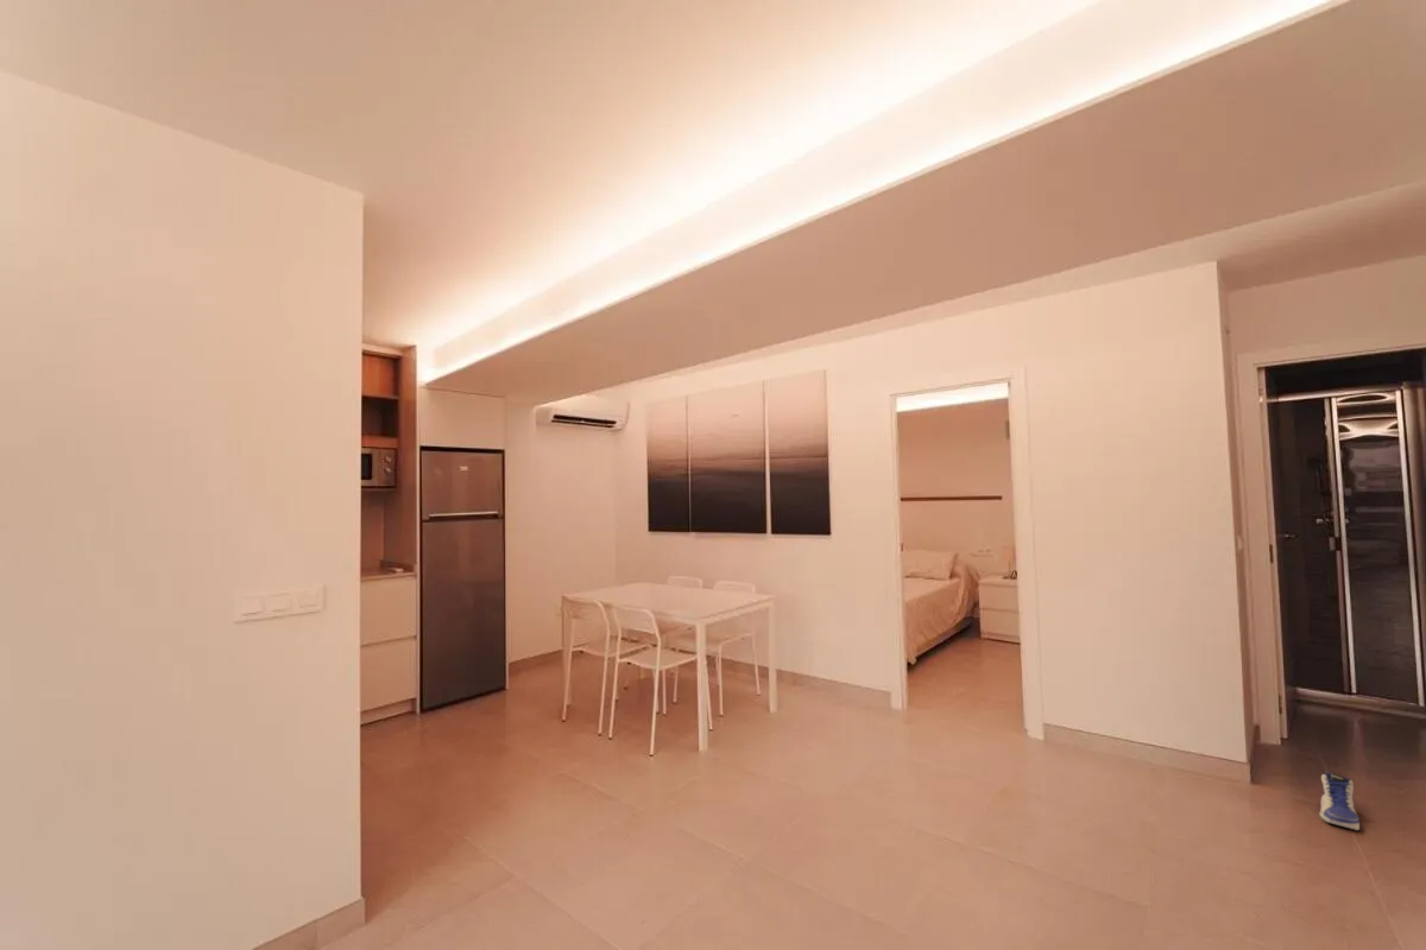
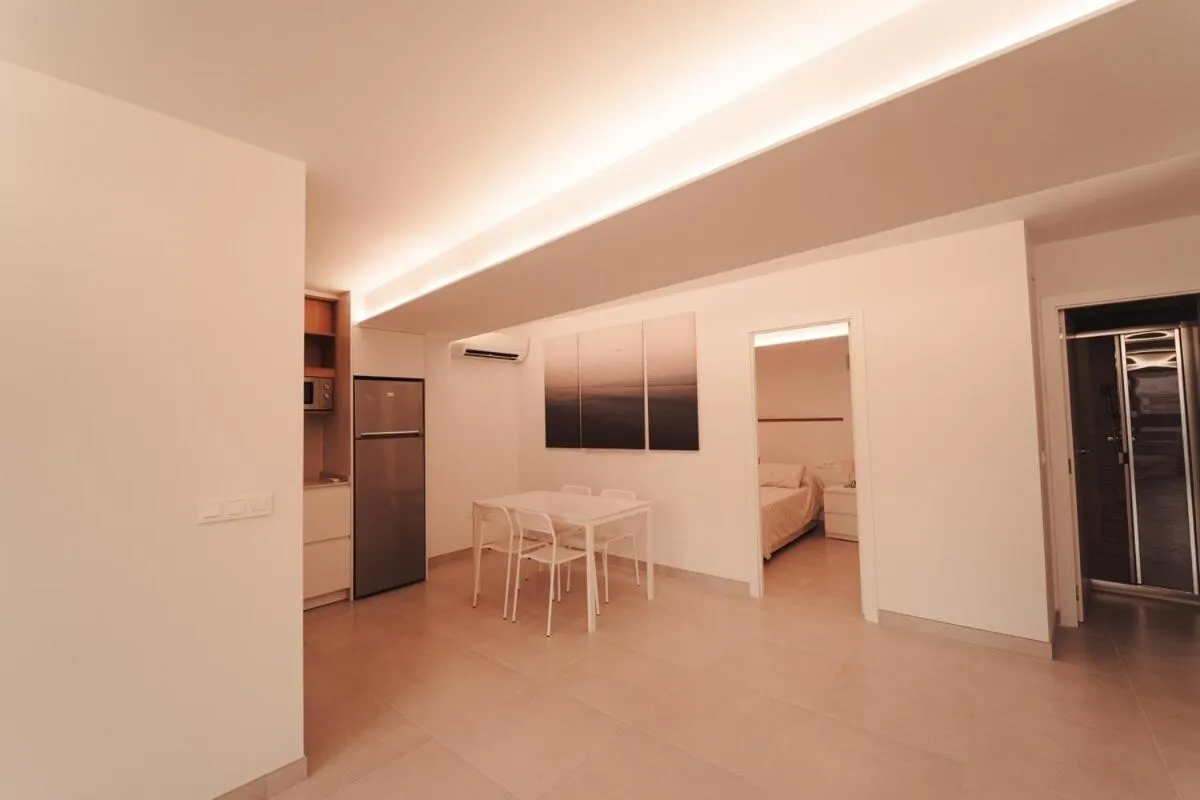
- sneaker (1336, 796)
